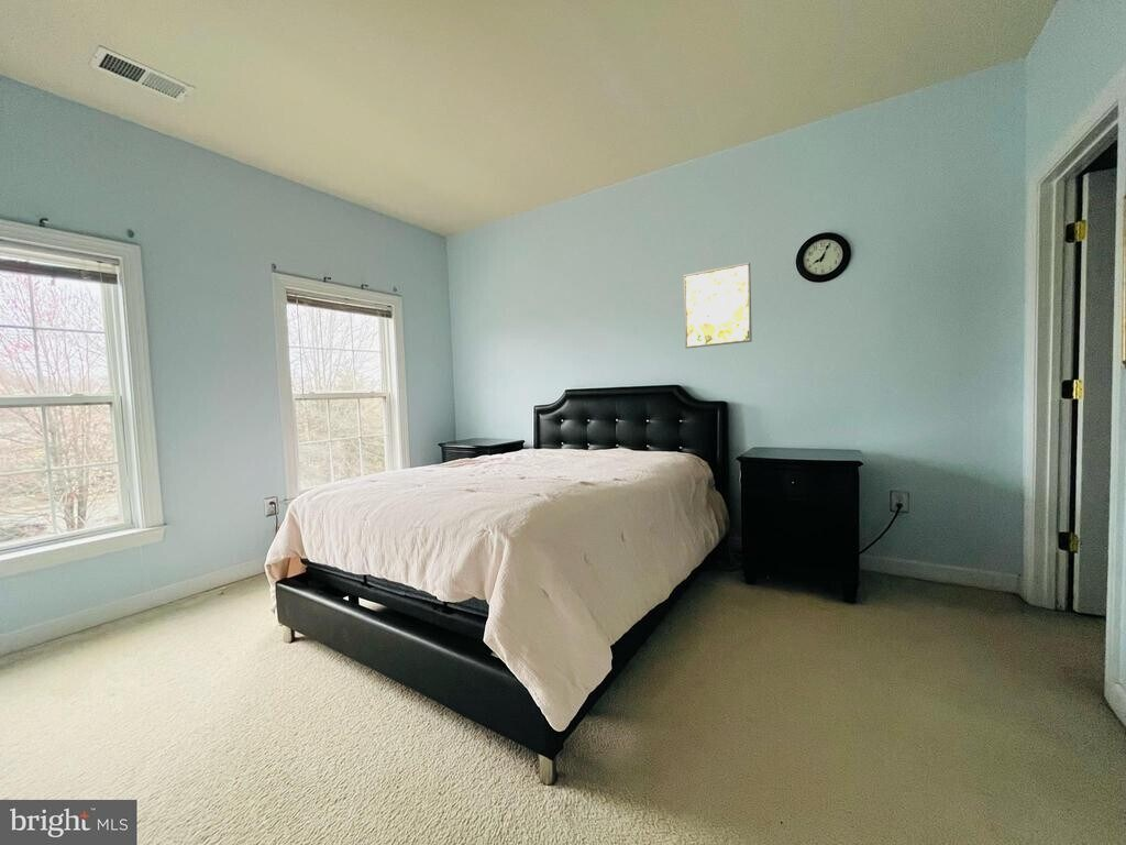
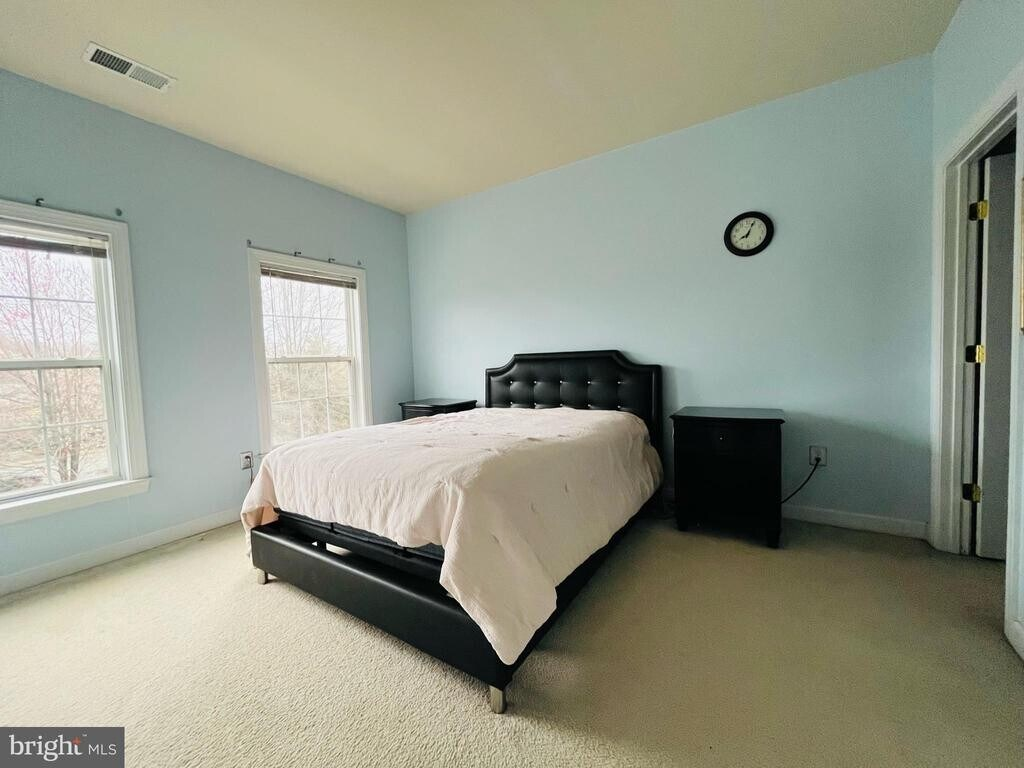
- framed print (716, 307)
